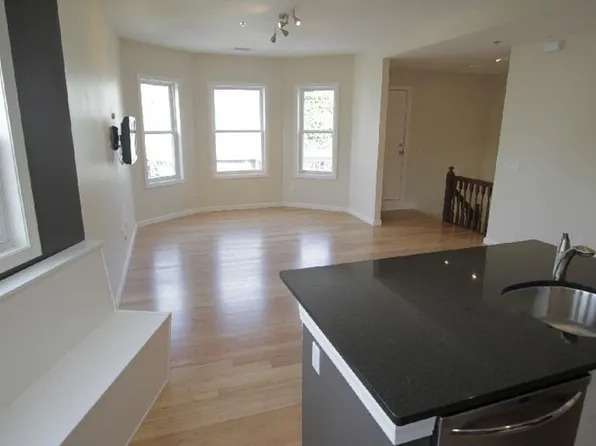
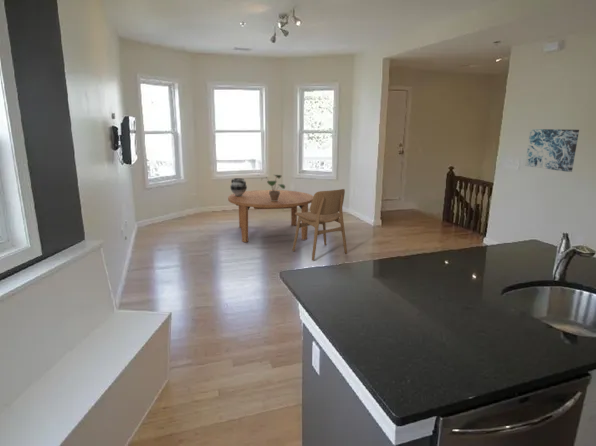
+ potted plant (274, 189)
+ dining table (271, 208)
+ wall art (550, 149)
+ dining chair (320, 220)
+ ceramic pot (238, 186)
